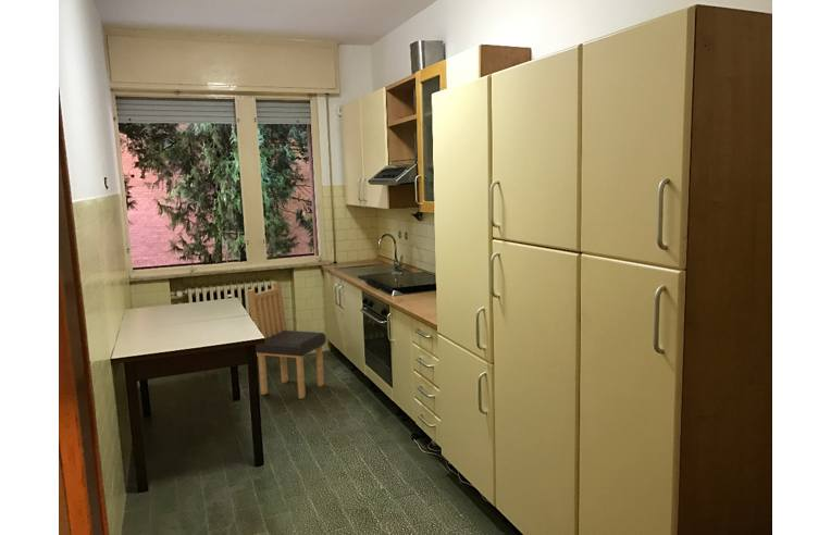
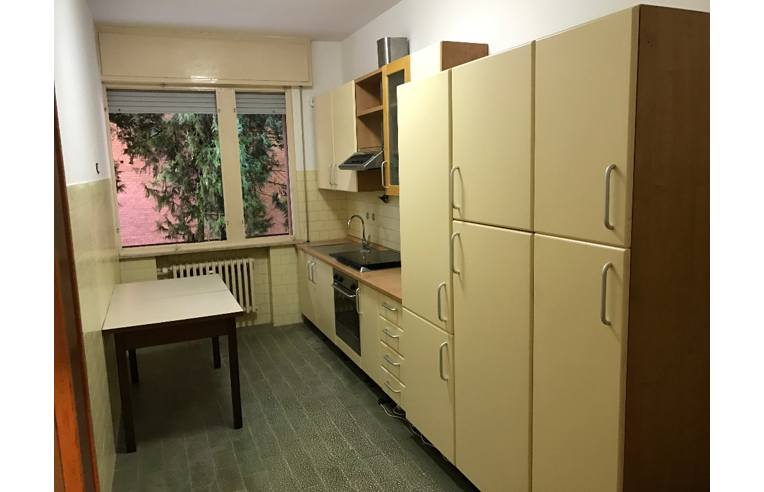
- dining chair (288, 338)
